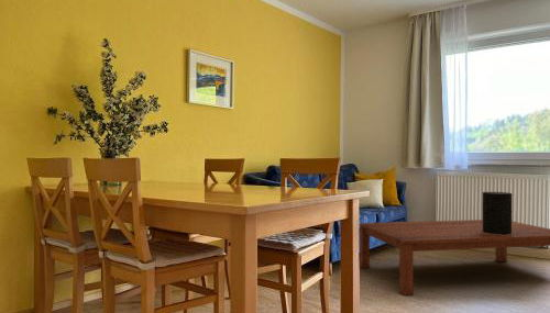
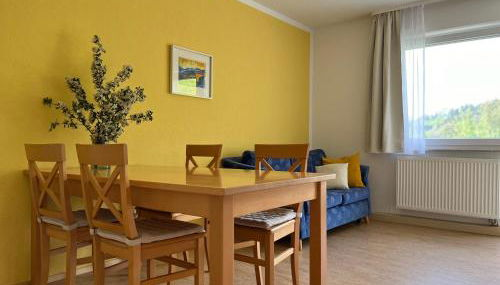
- coffee table (460, 248)
- decorative container (496, 212)
